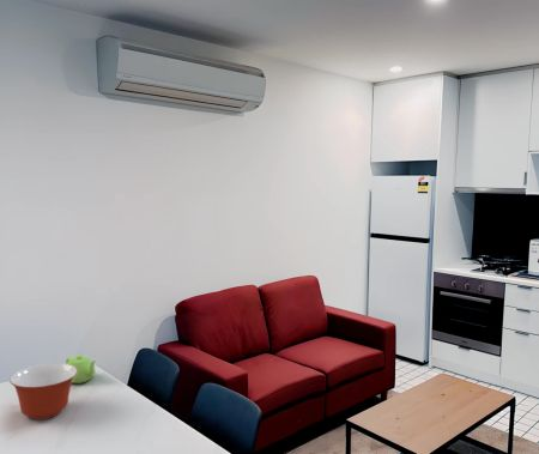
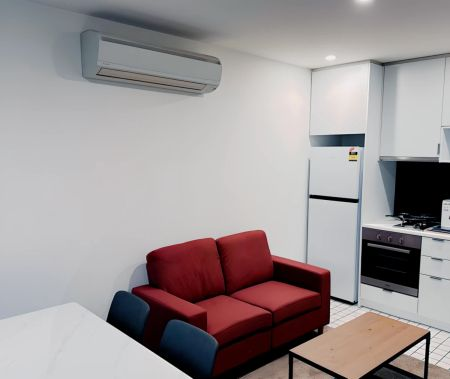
- mixing bowl (44, 393)
- teapot (80, 368)
